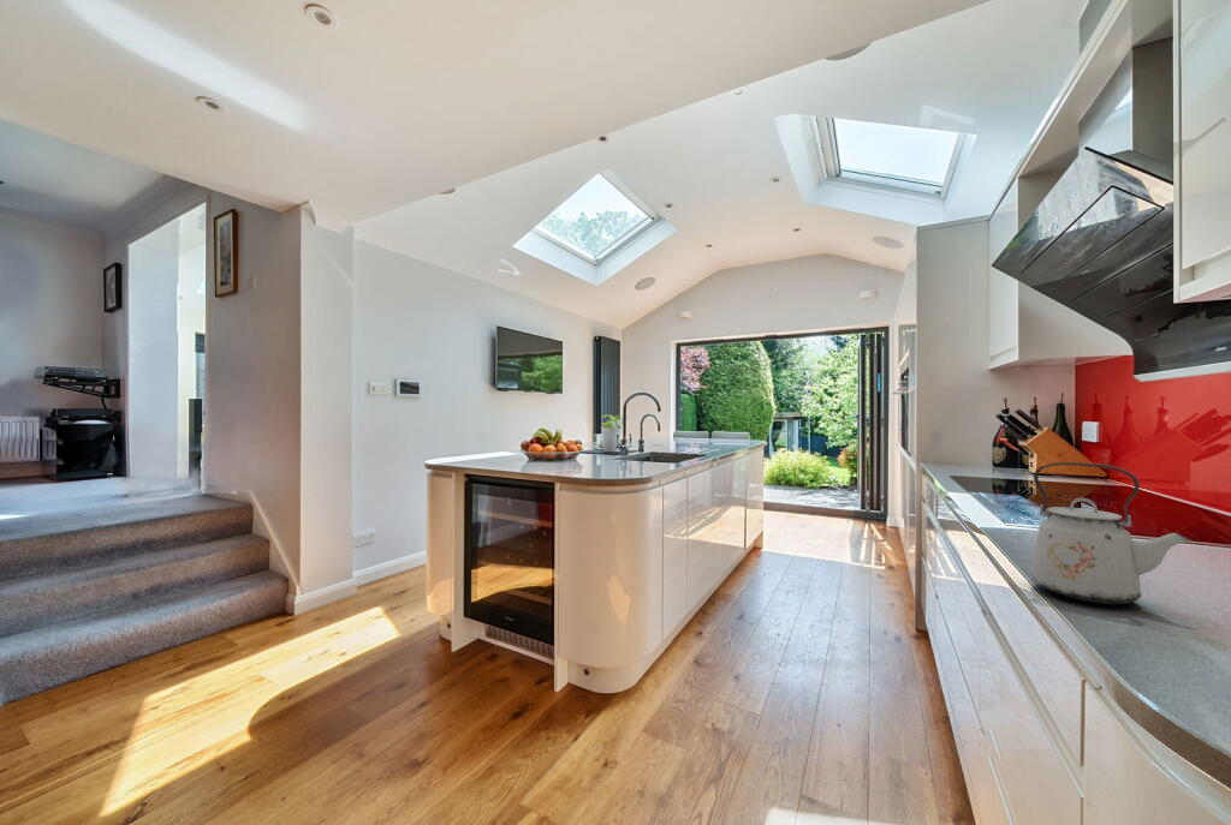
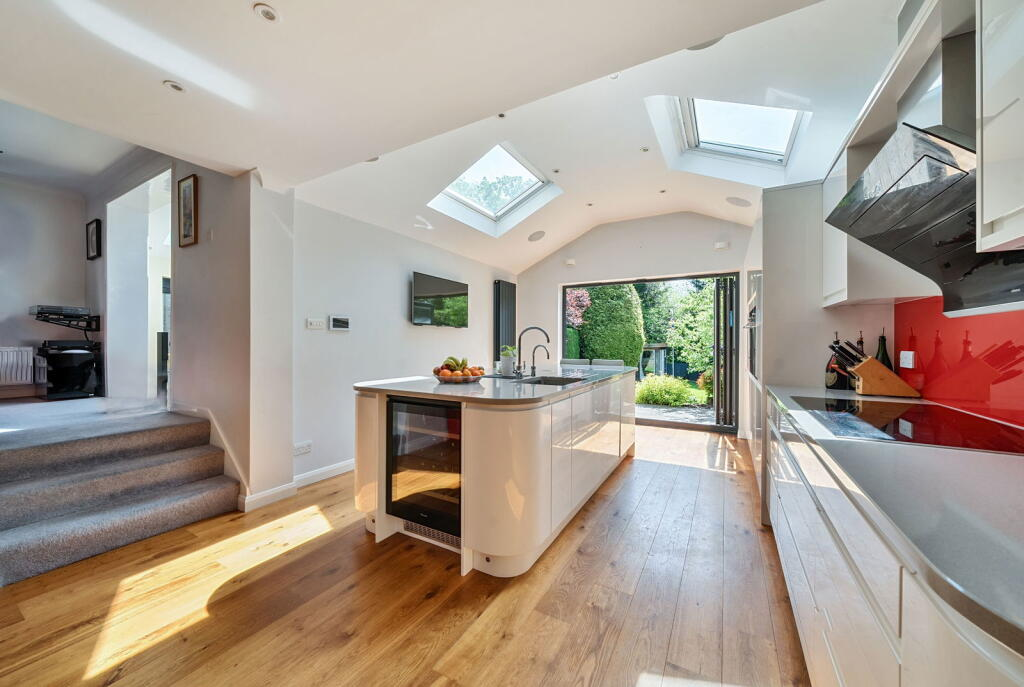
- kettle (1104, 531)
